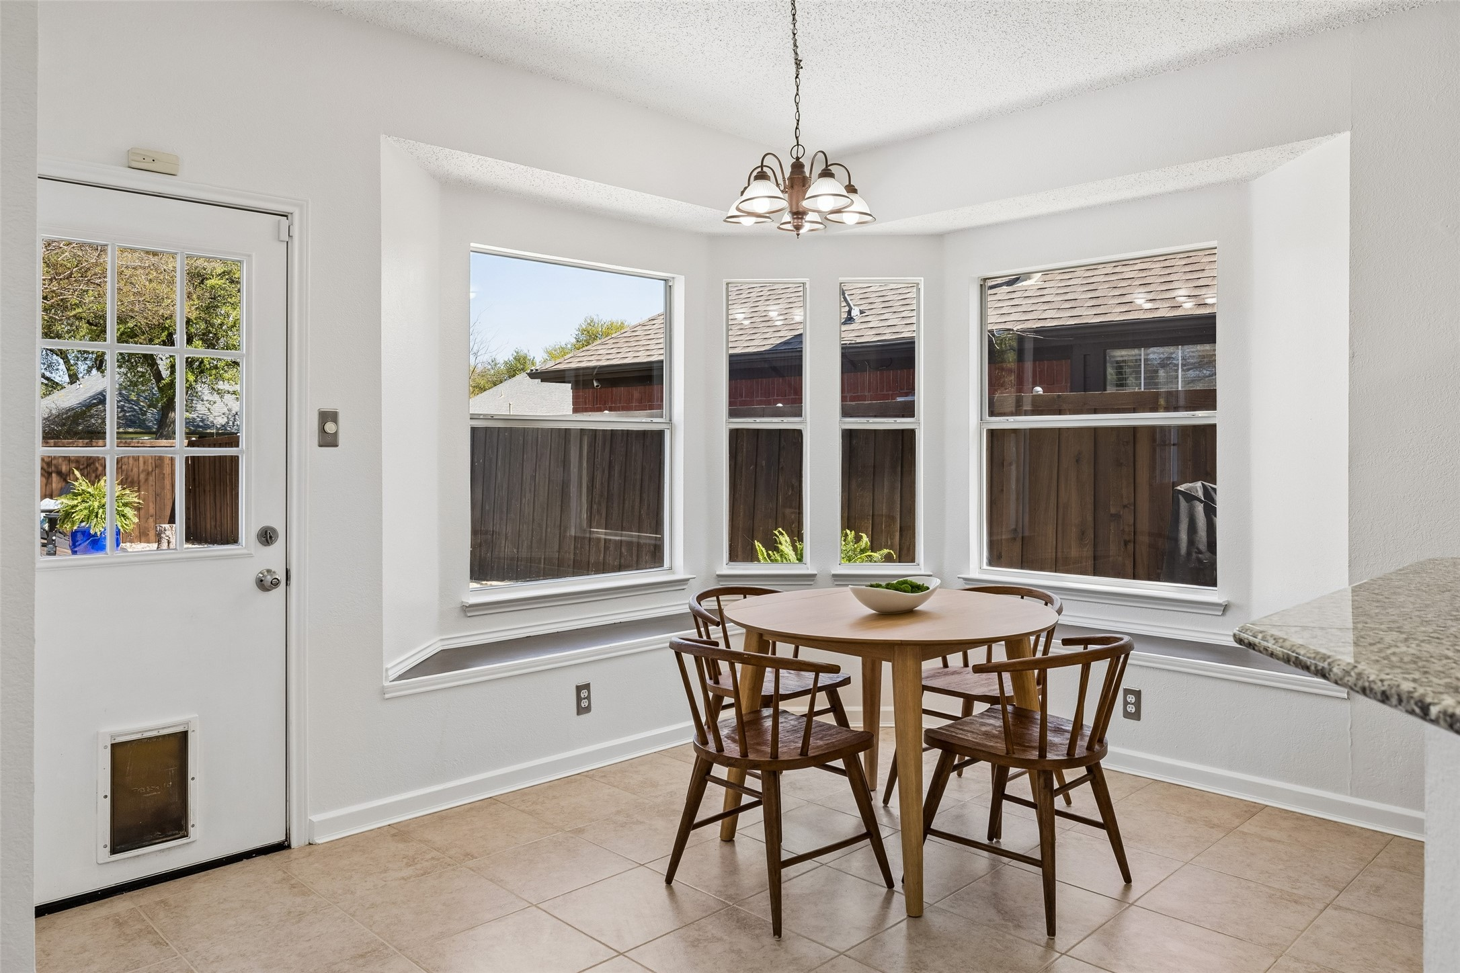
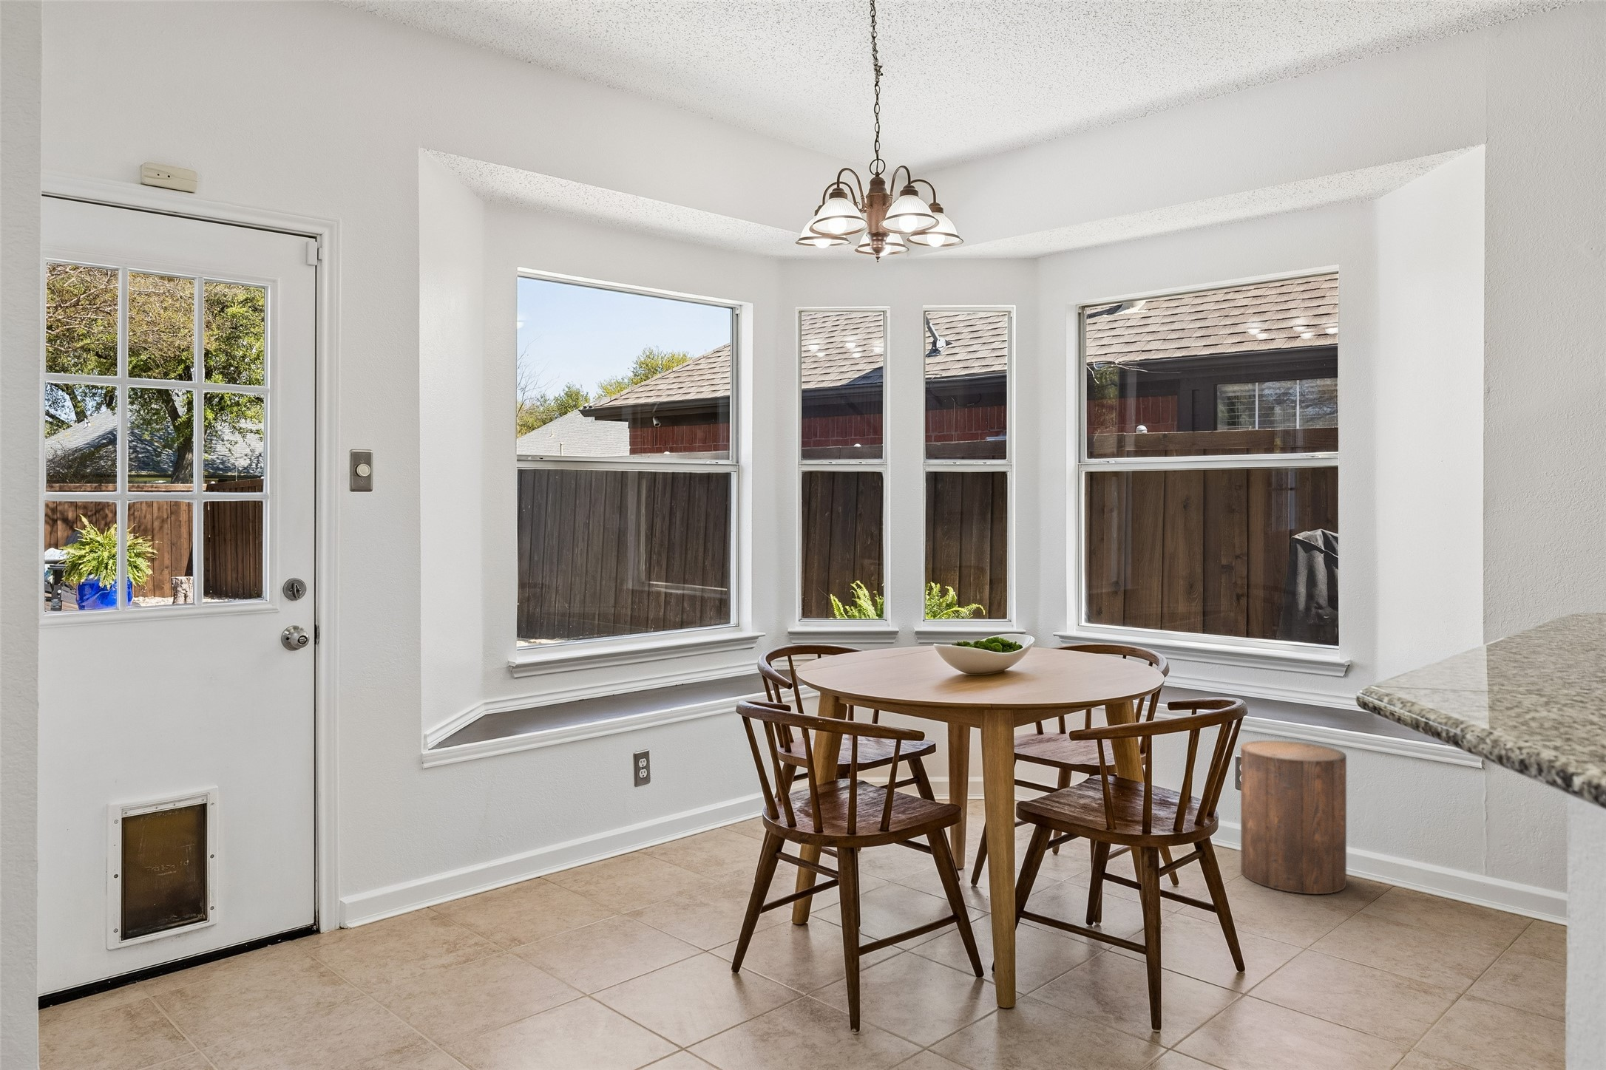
+ stool (1292, 813)
